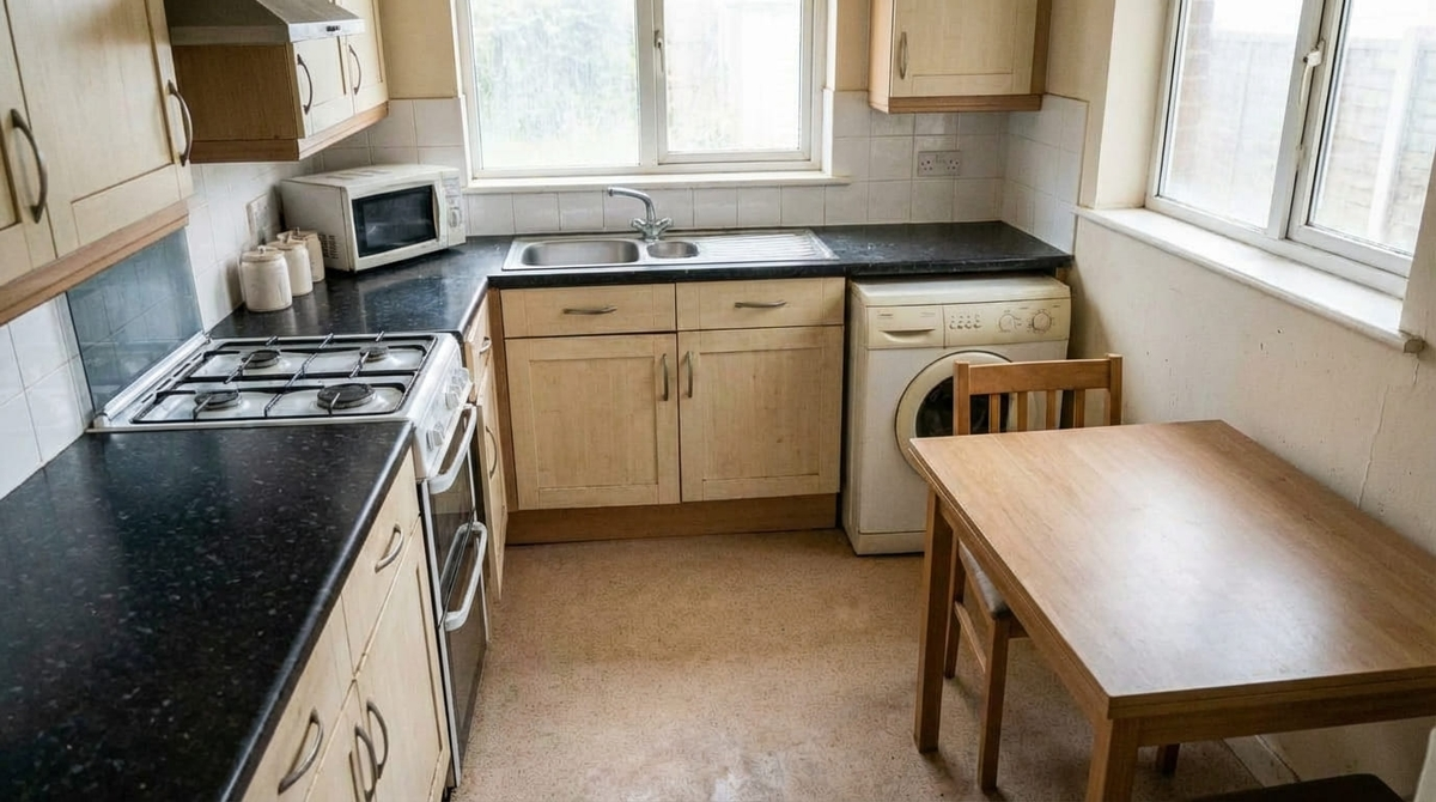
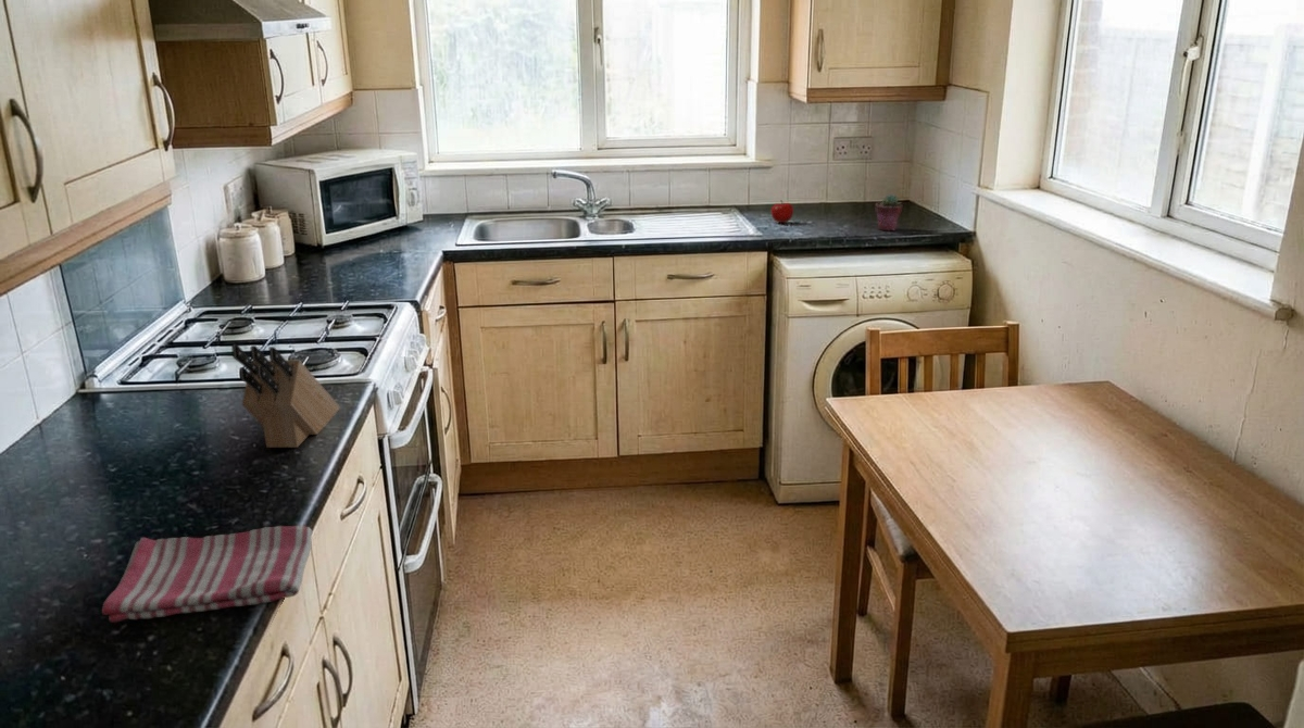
+ dish towel (215, 566)
+ potted succulent (888, 211)
+ knife block (286, 382)
+ apple (781, 211)
